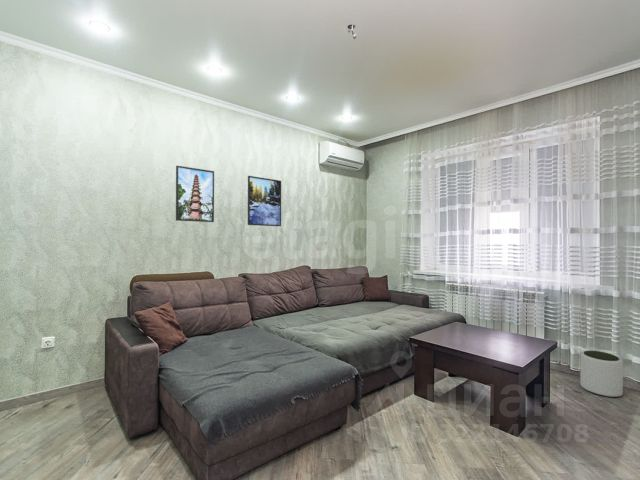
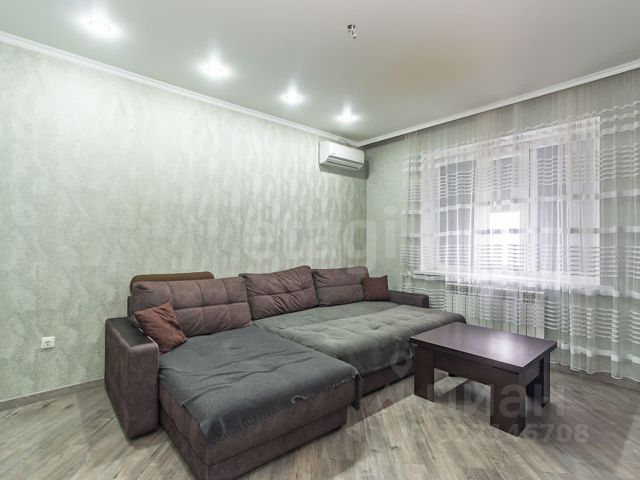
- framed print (265, 202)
- plant pot (600, 372)
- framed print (195, 194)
